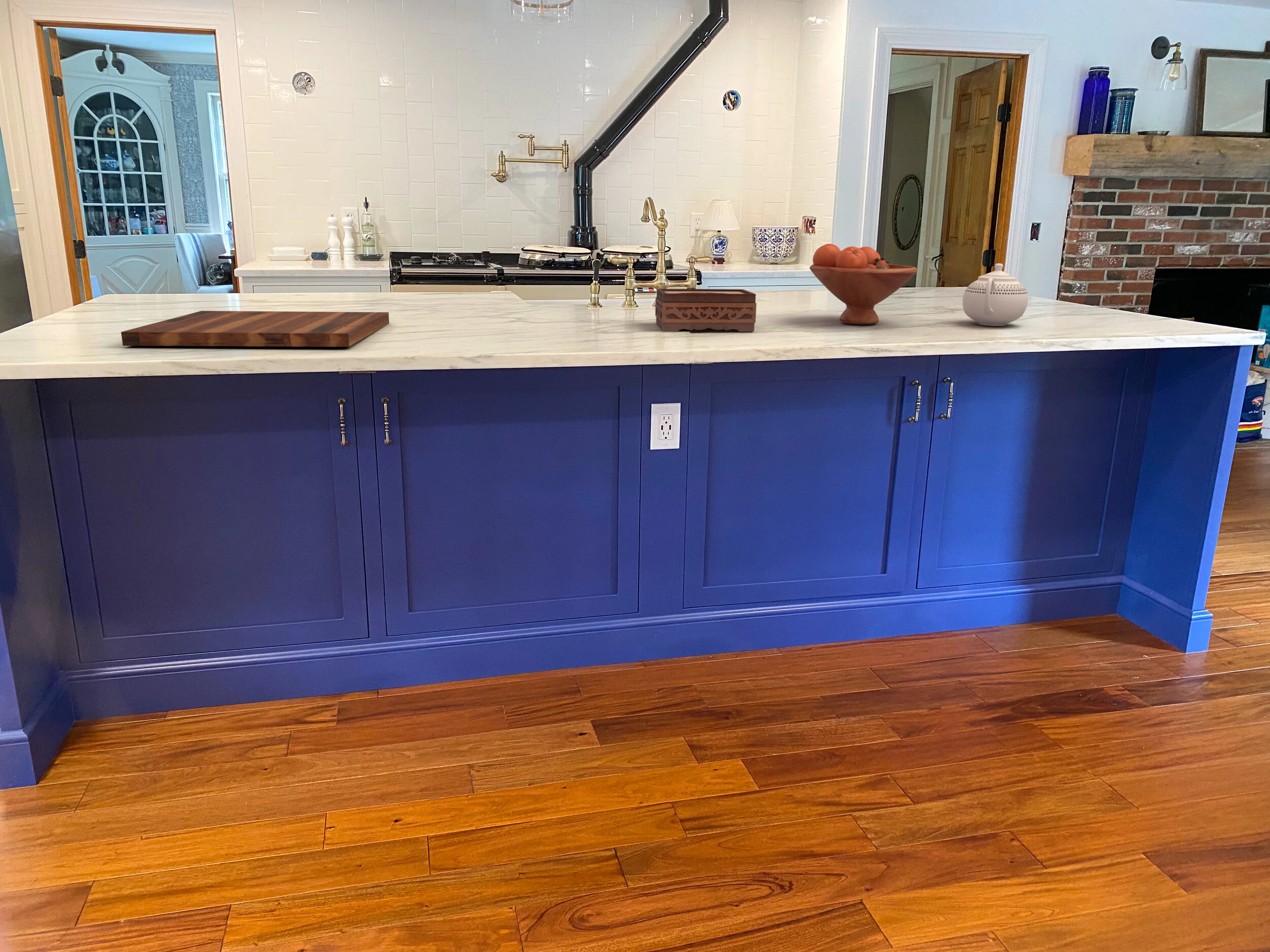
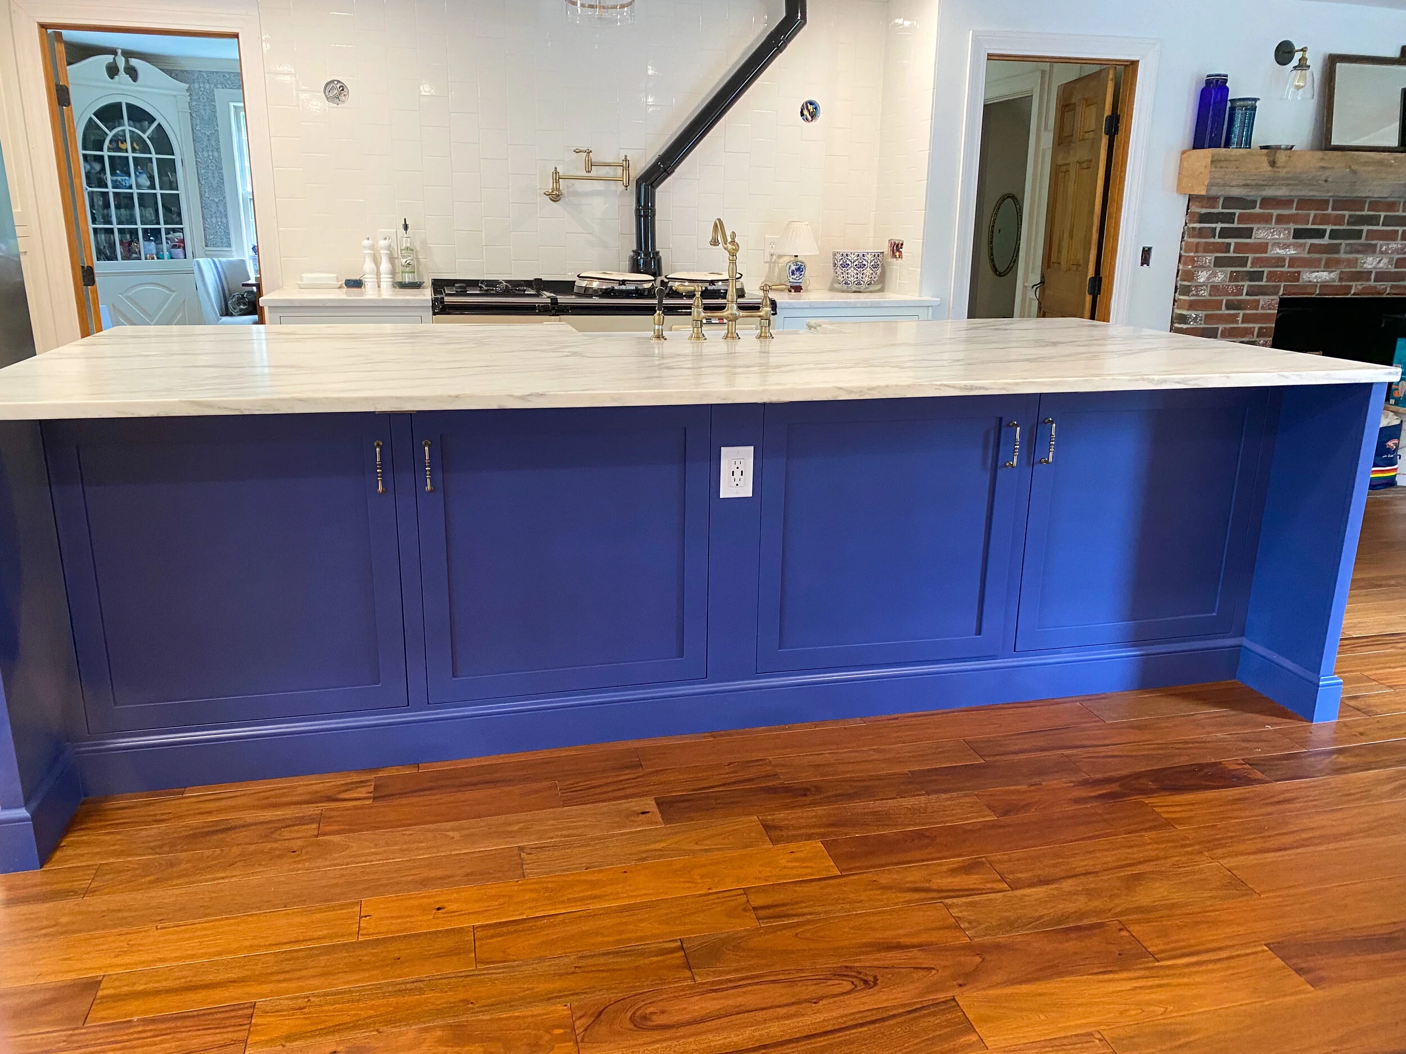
- tissue box (704, 310)
- cutting board (269, 327)
- fruit bowl (862, 284)
- teapot (995, 294)
